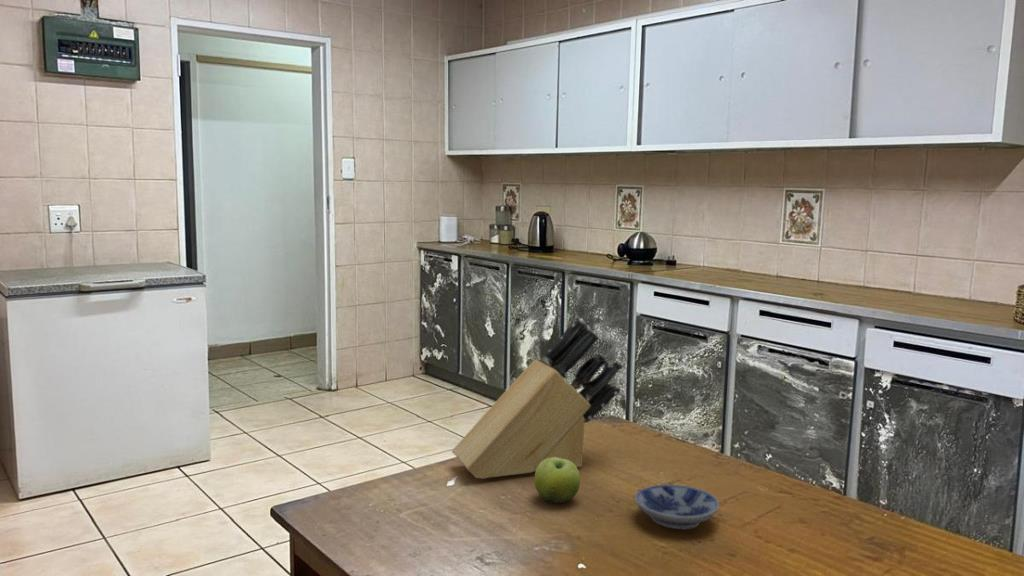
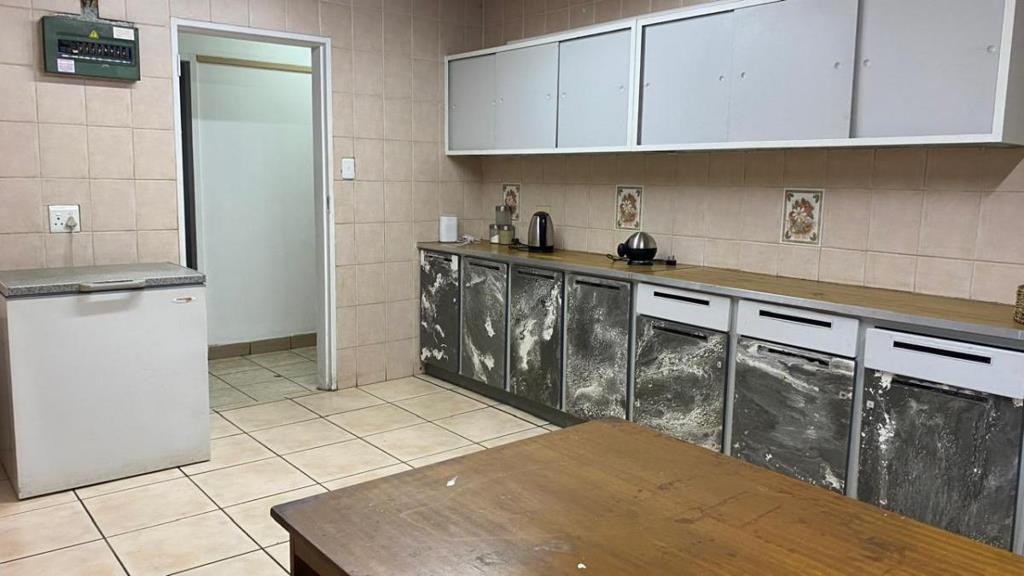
- knife block (539, 393)
- fruit (557, 479)
- bowl (675, 508)
